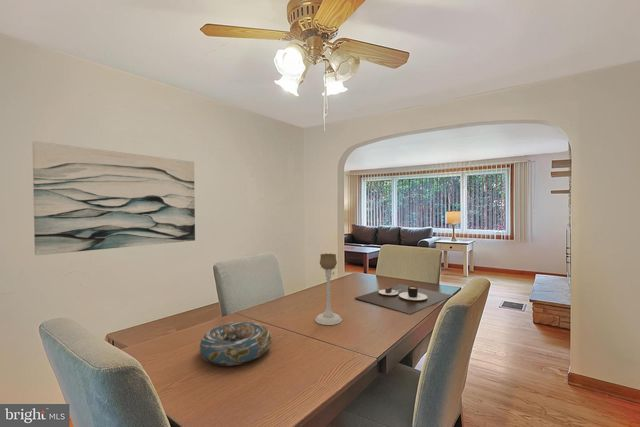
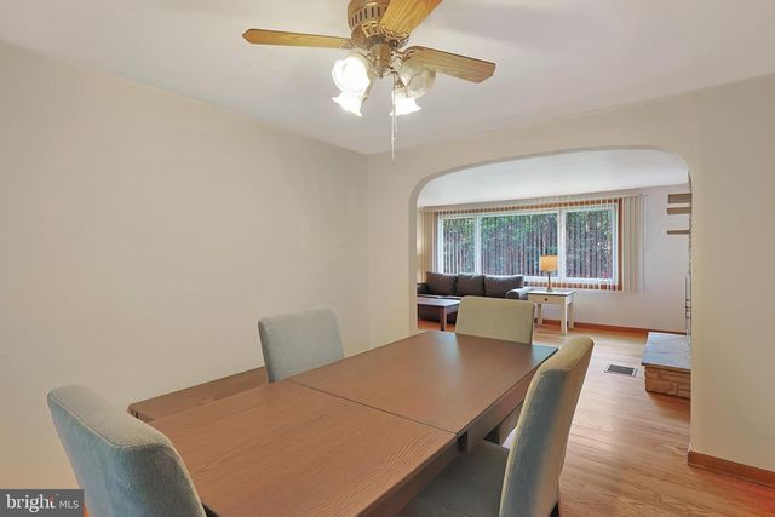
- candle holder (328, 287)
- wall art (128, 200)
- place mat (404, 291)
- decorative bowl (236, 341)
